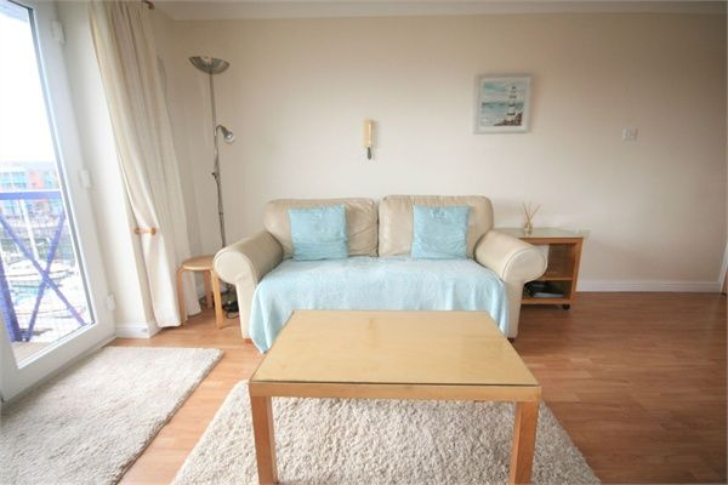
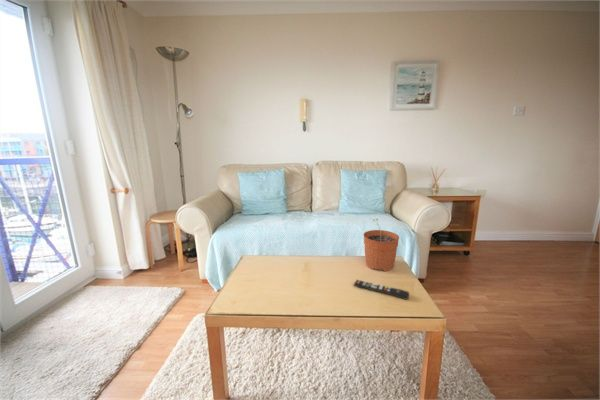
+ plant pot (380, 243)
+ remote control (380, 288)
